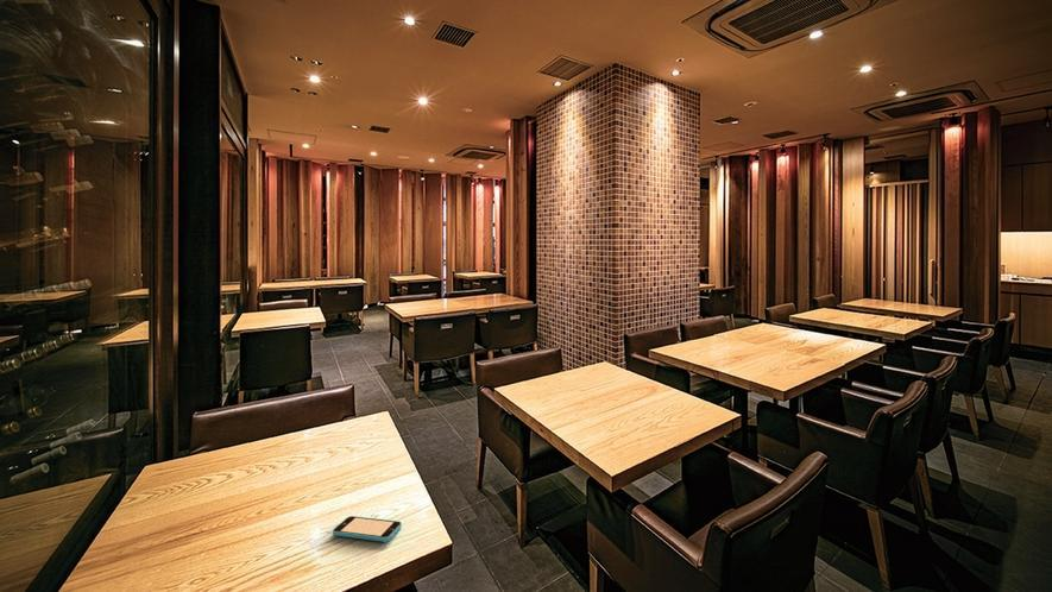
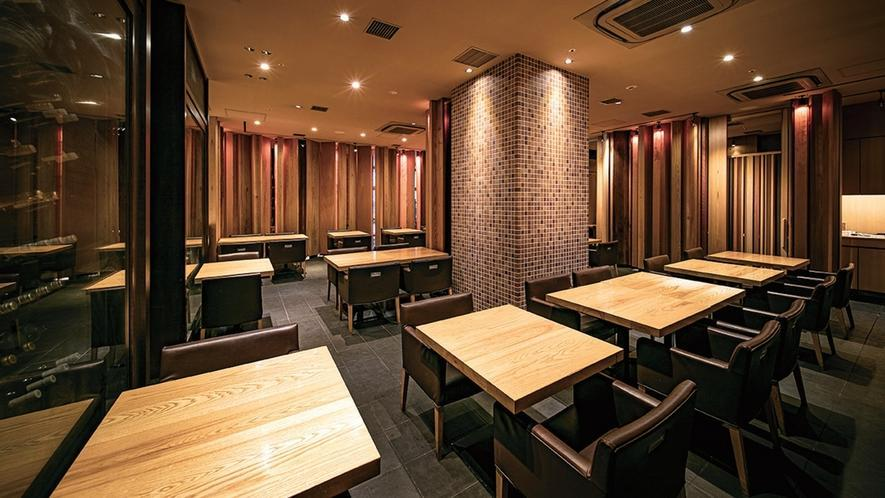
- smartphone (367, 528)
